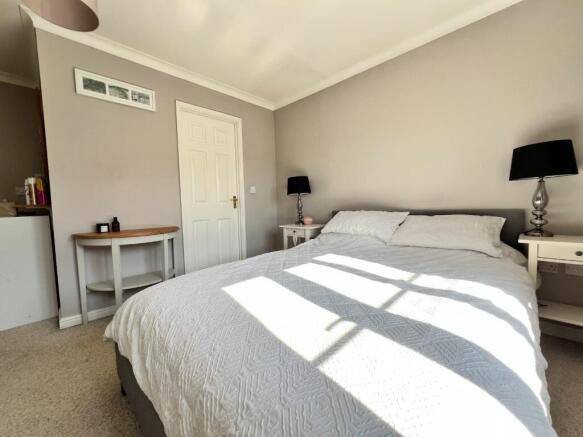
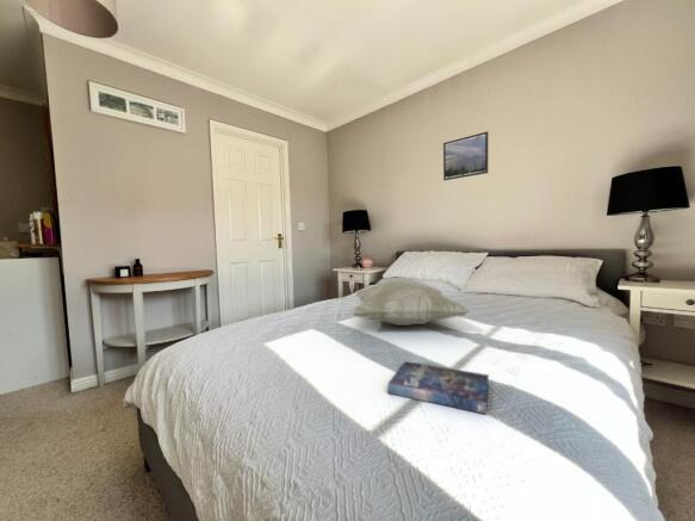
+ book (439, 384)
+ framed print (464, 157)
+ decorative pillow (403, 300)
